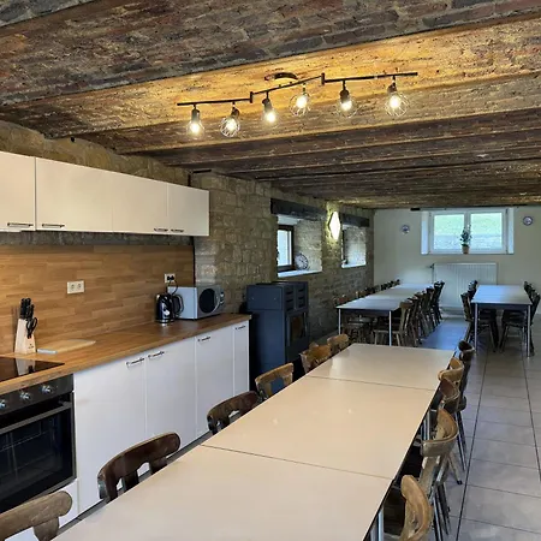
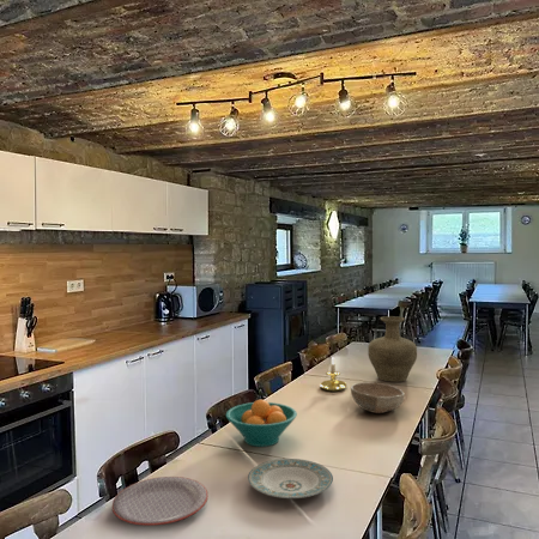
+ bowl (376, 399)
+ vase (392, 349)
+ plate (161, 501)
+ fruit bowl (261, 420)
+ plate (290, 482)
+ candle holder (333, 370)
